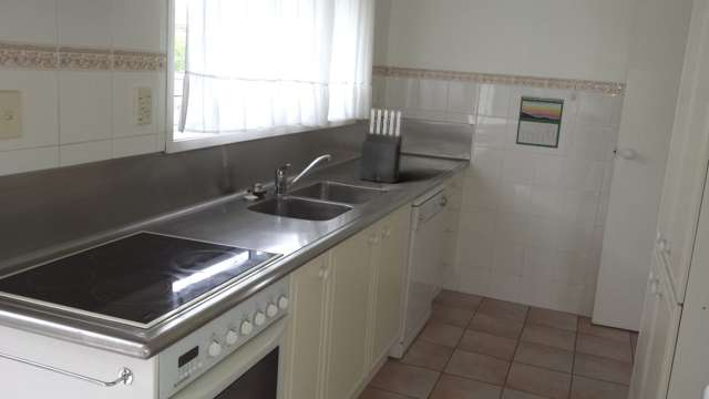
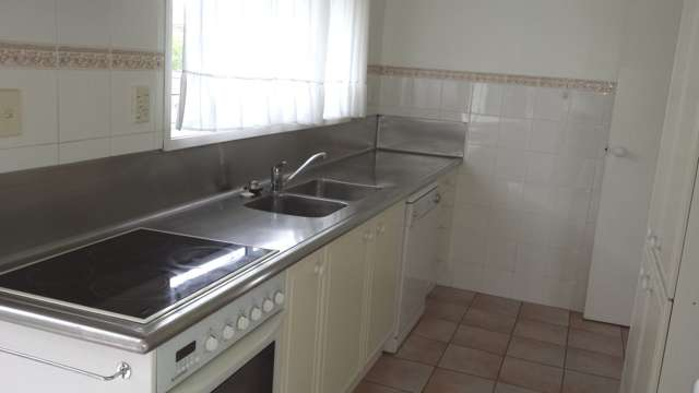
- calendar (540, 121)
- knife block (381, 145)
